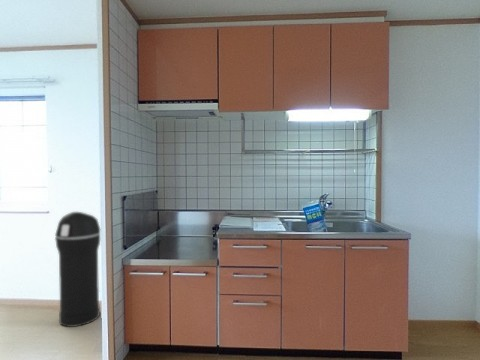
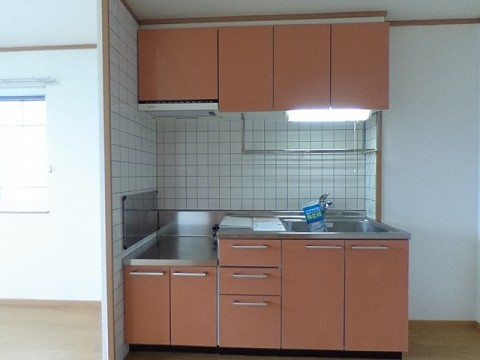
- trash can (78, 265)
